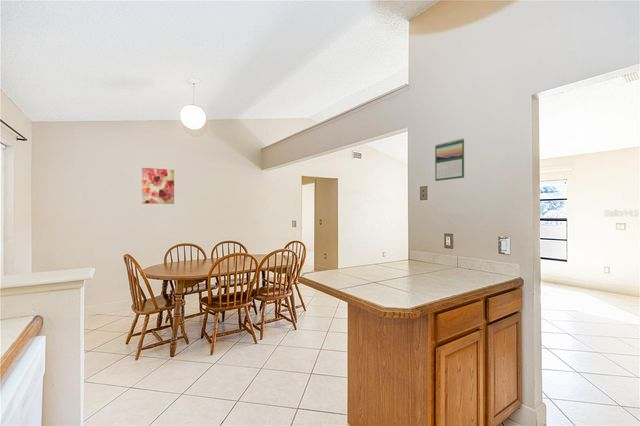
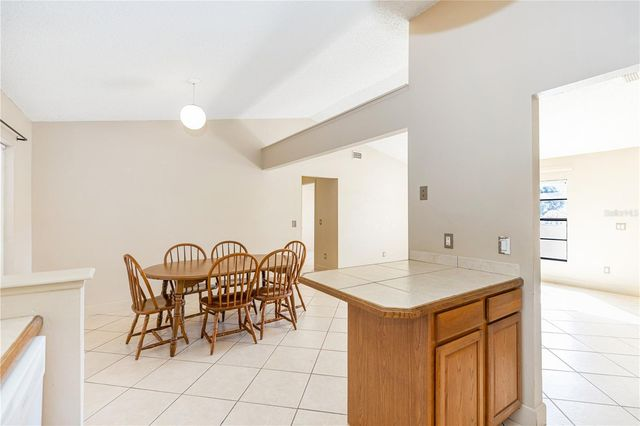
- wall art (158, 186)
- calendar (449, 160)
